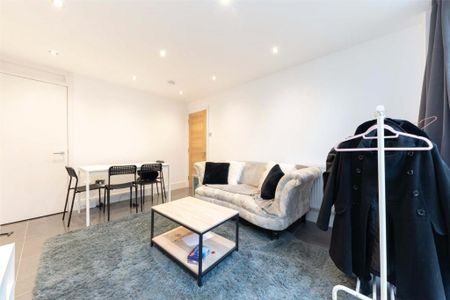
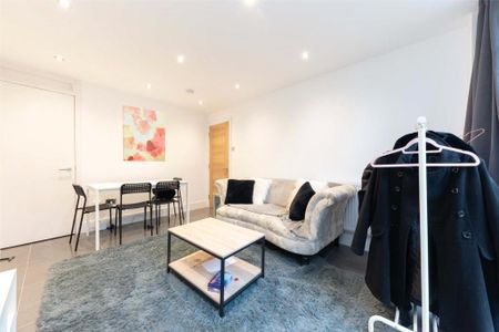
+ wall art (145, 135)
